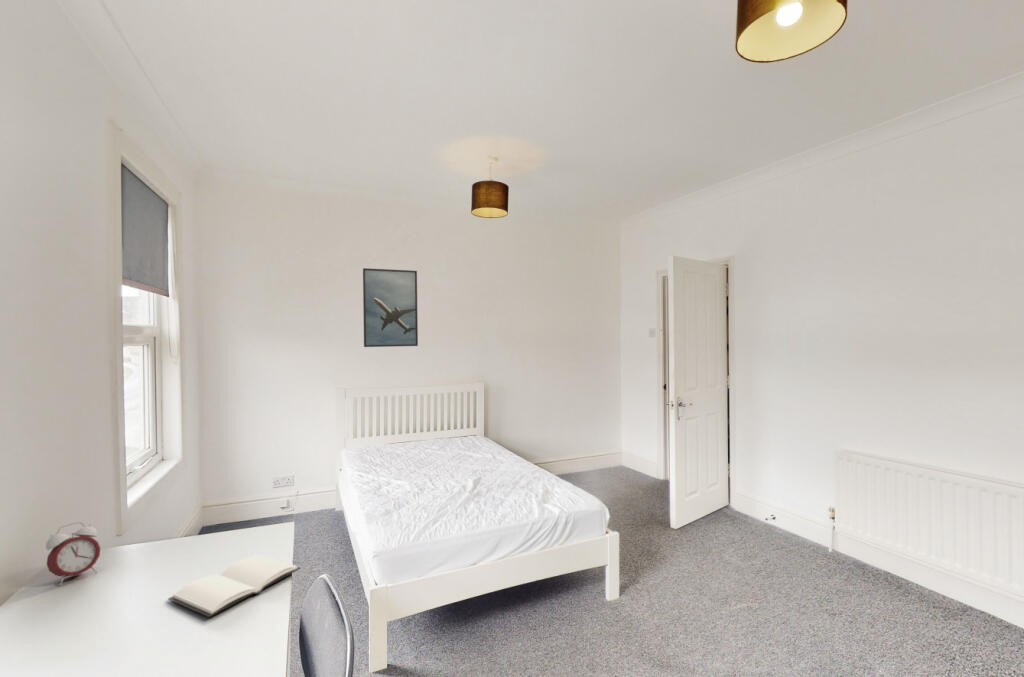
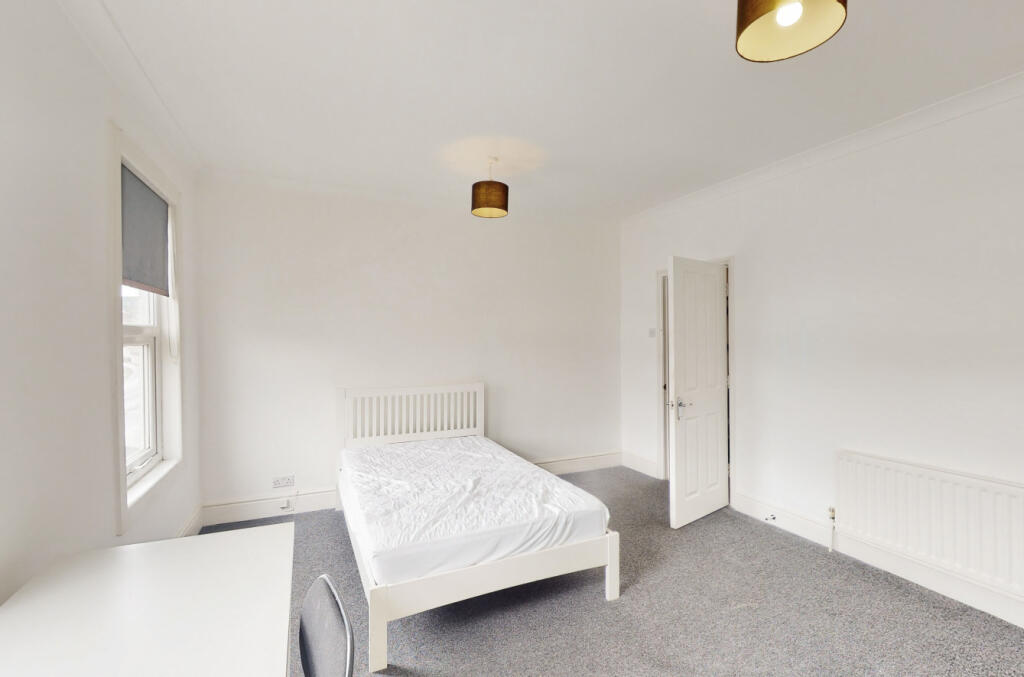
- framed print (390, 308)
- alarm clock (74, 550)
- book (238, 580)
